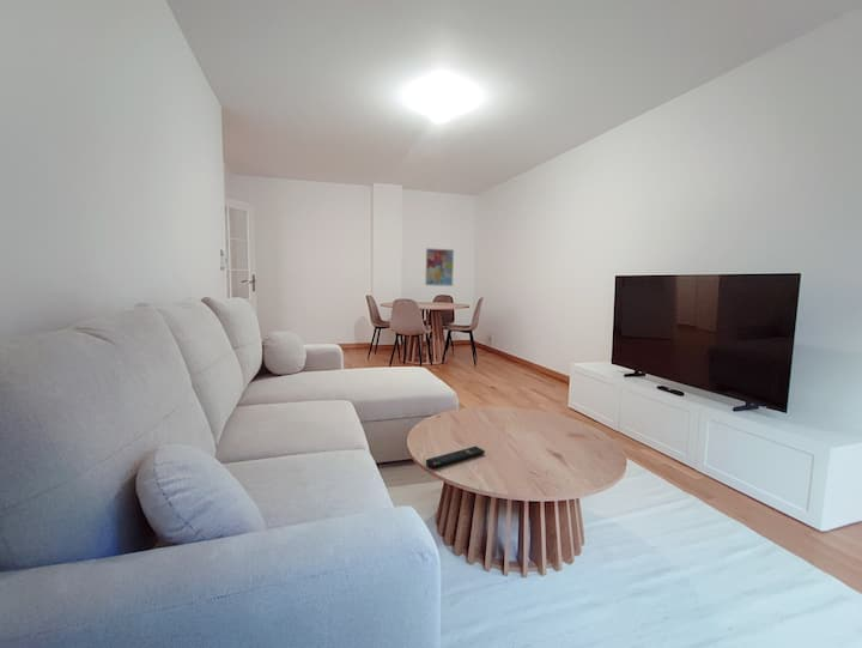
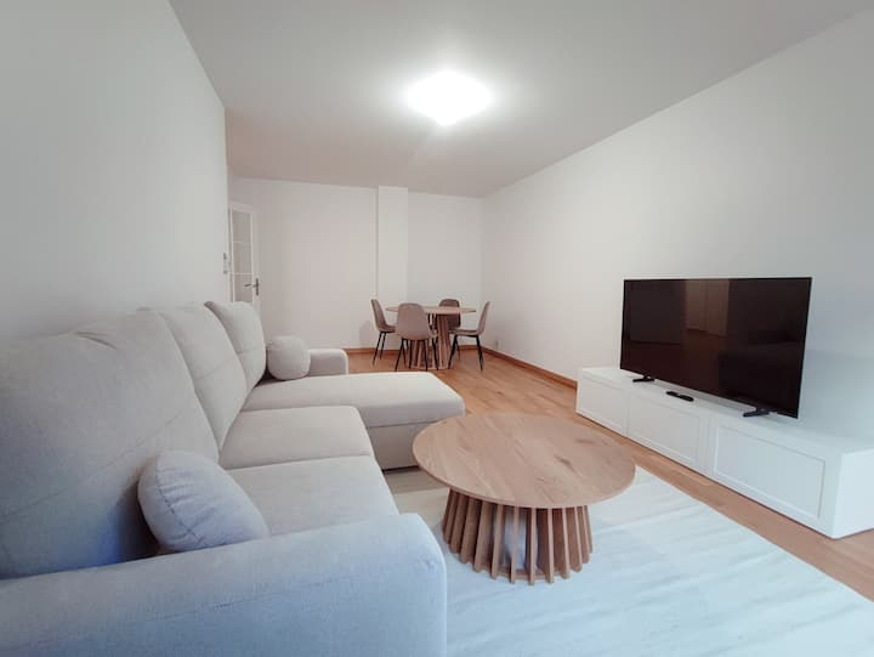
- remote control (455, 456)
- wall art (439, 267)
